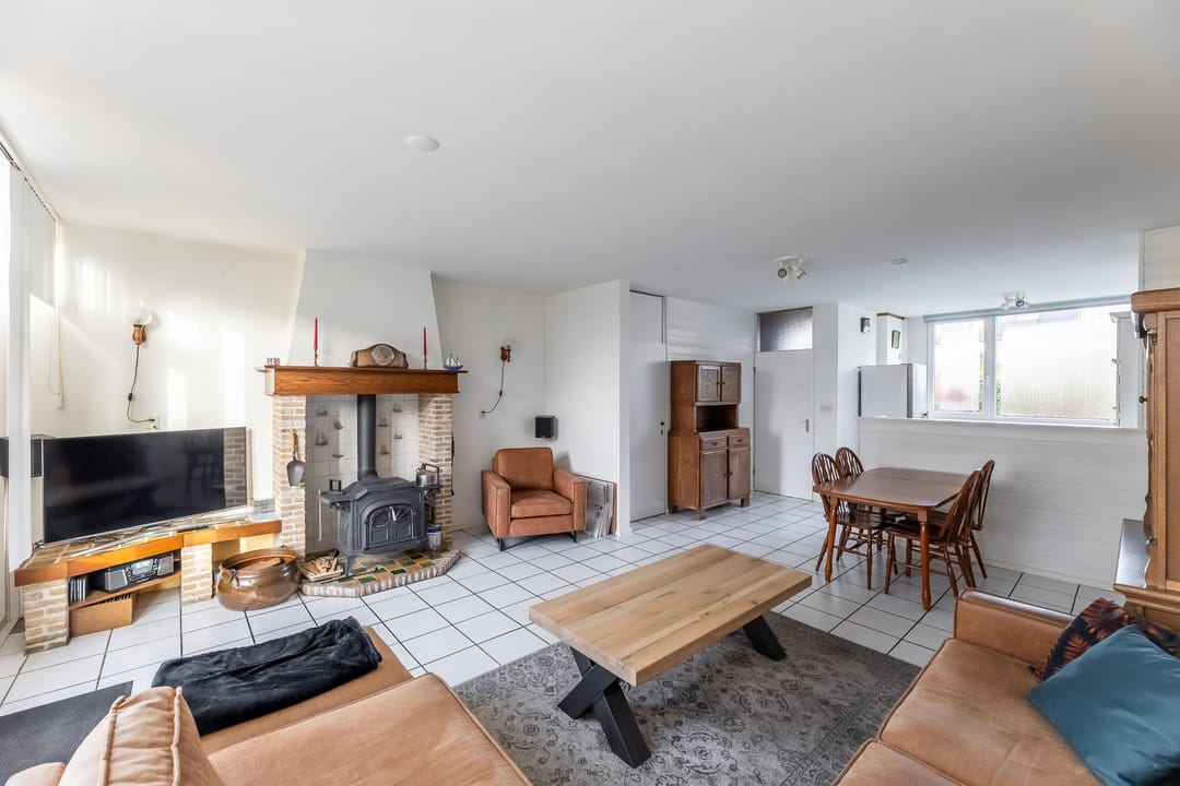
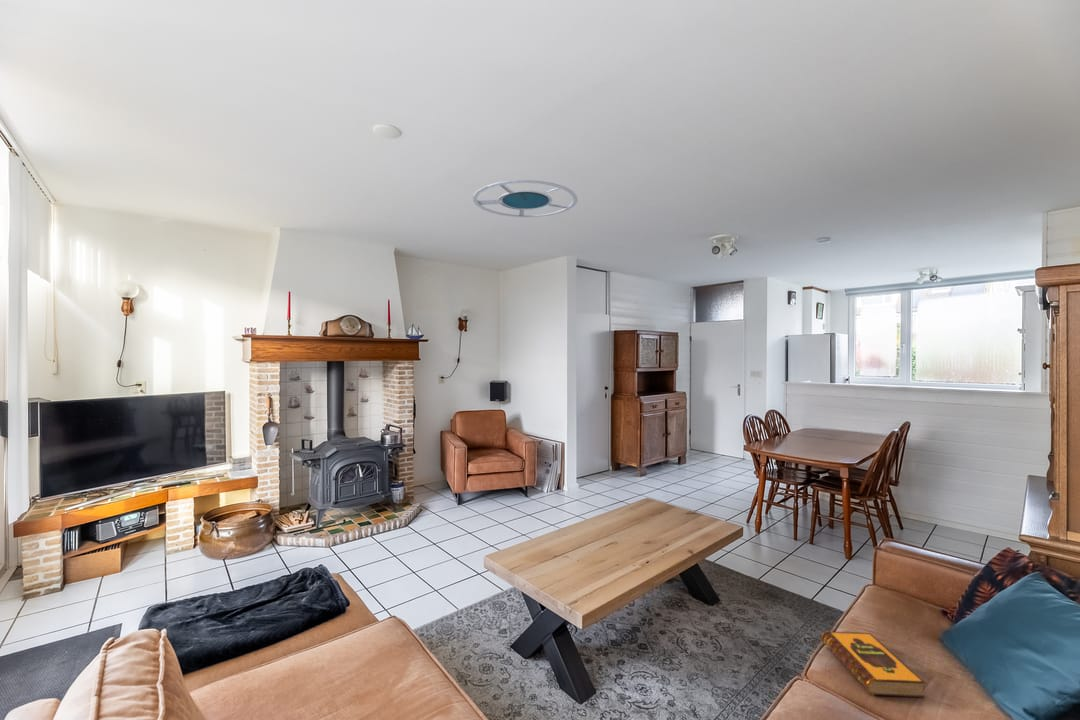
+ hardback book (868, 661)
+ ceiling lamp (525, 196)
